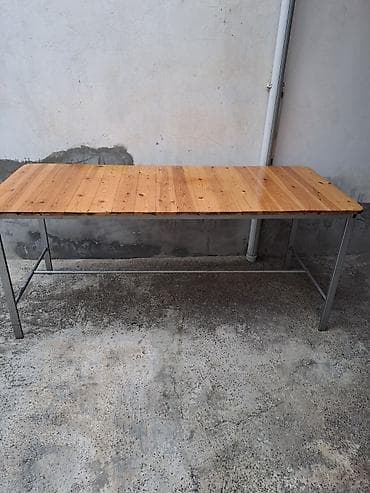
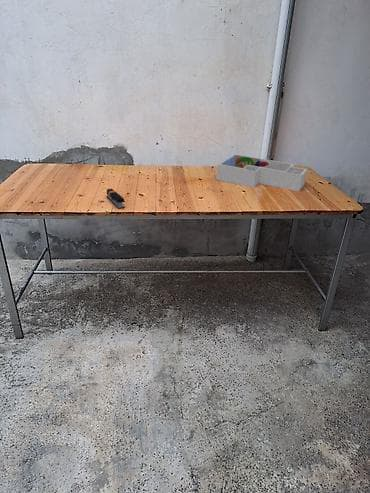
+ stapler (115, 197)
+ desk organizer (262, 173)
